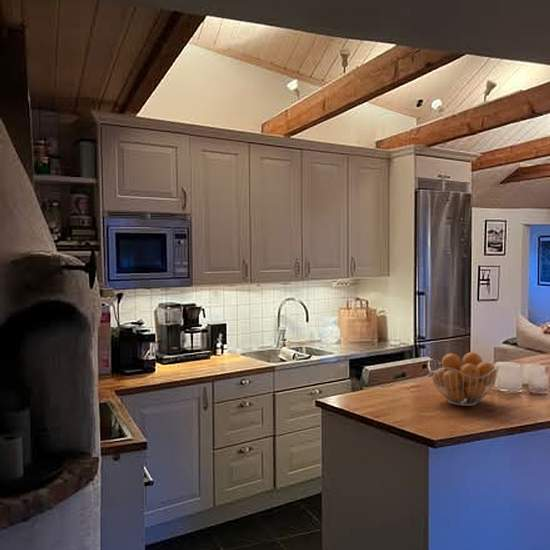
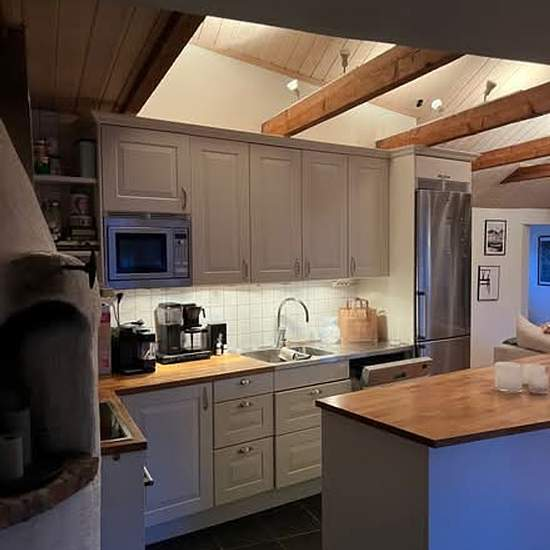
- fruit basket (462, 377)
